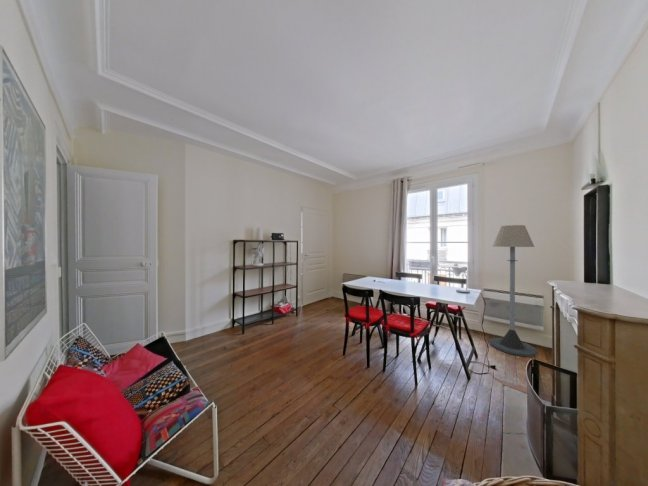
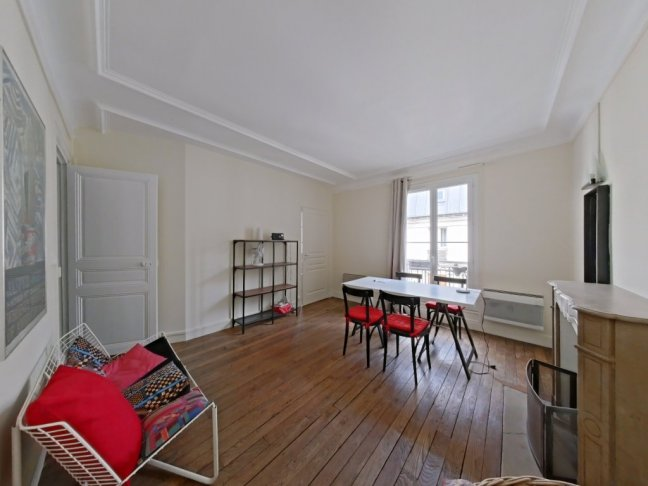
- floor lamp (512, 286)
